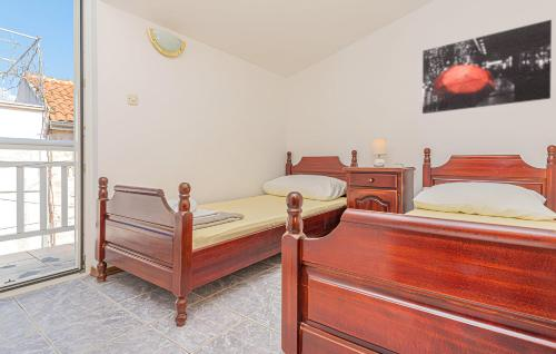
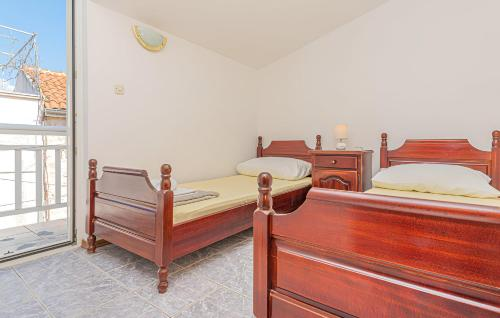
- wall art (479, 71)
